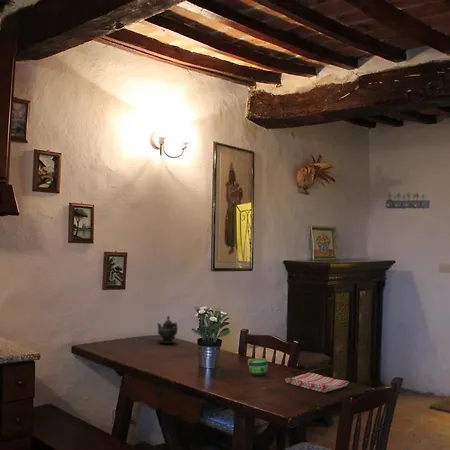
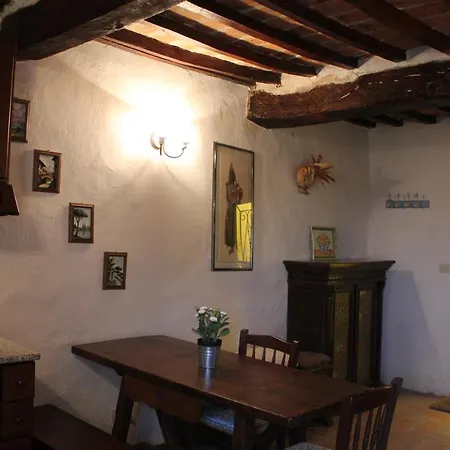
- dish towel (316, 380)
- teapot (166, 329)
- cup (255, 366)
